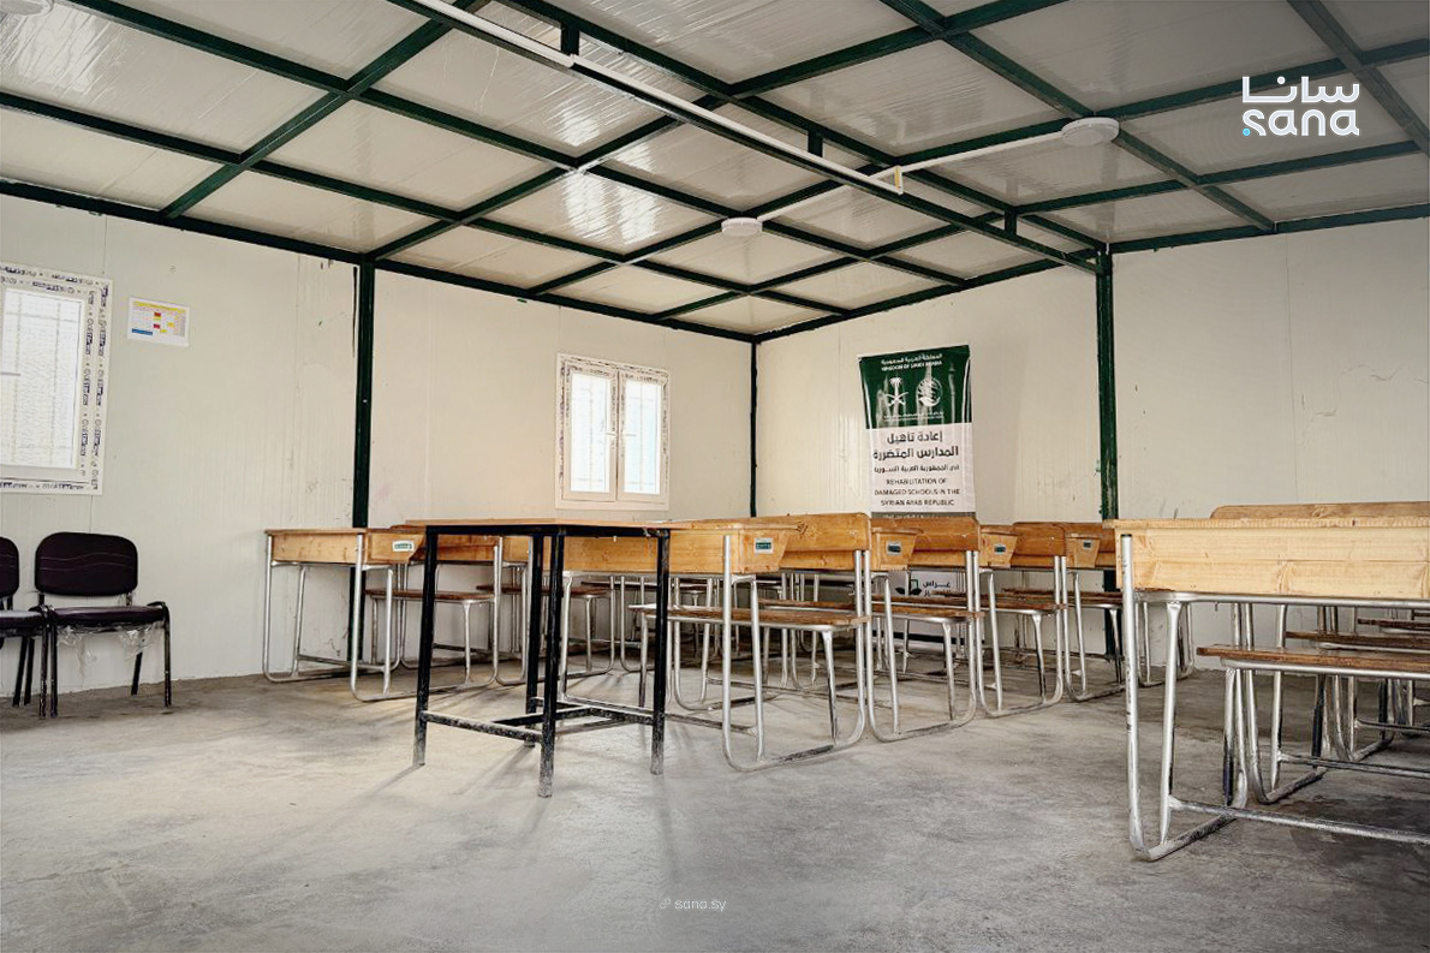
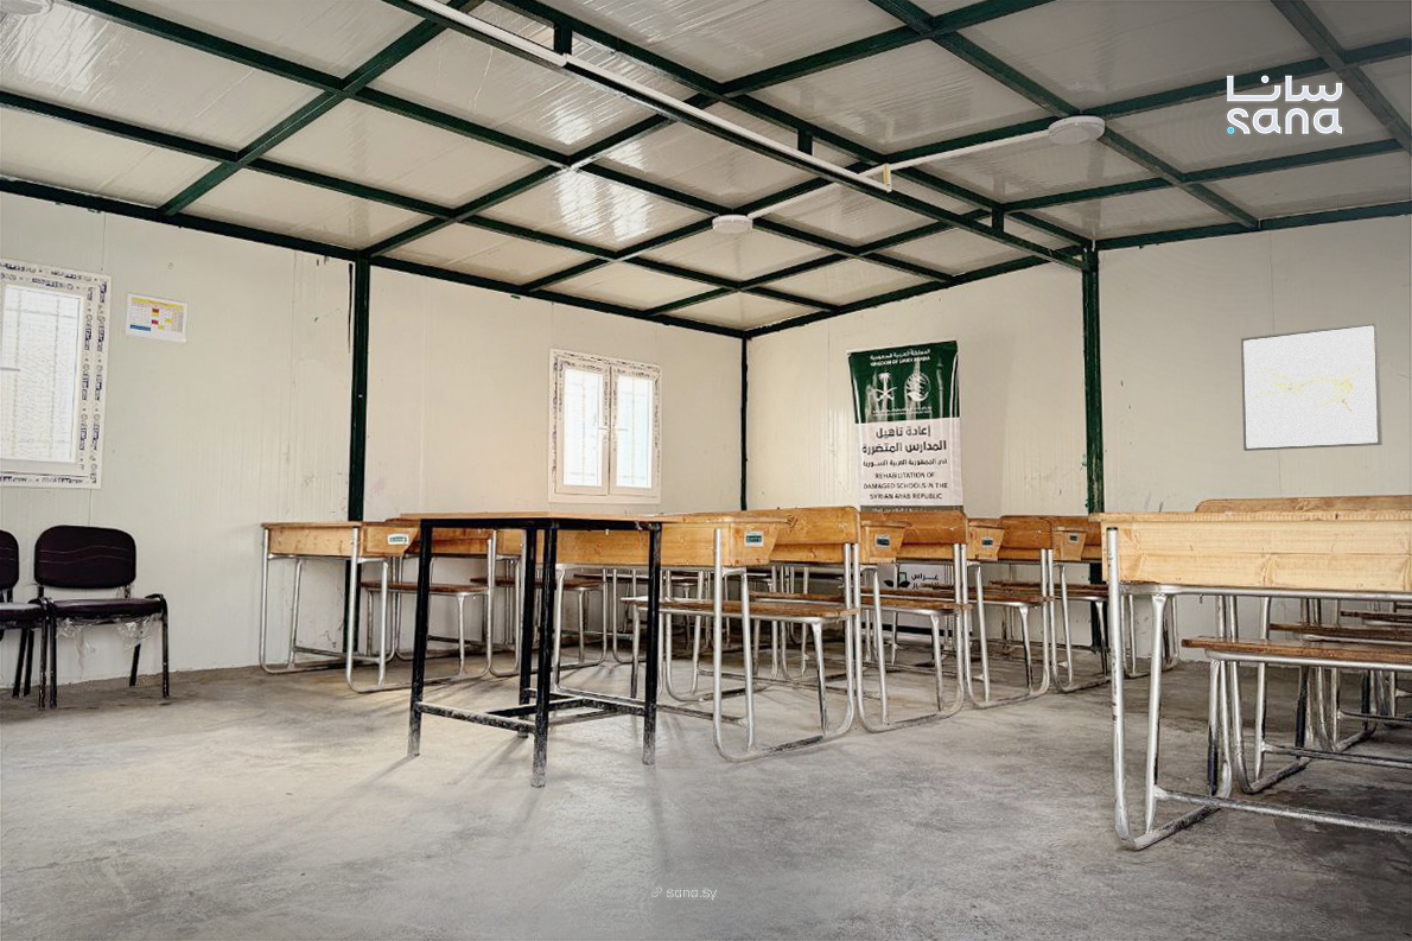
+ wall art (1308, 388)
